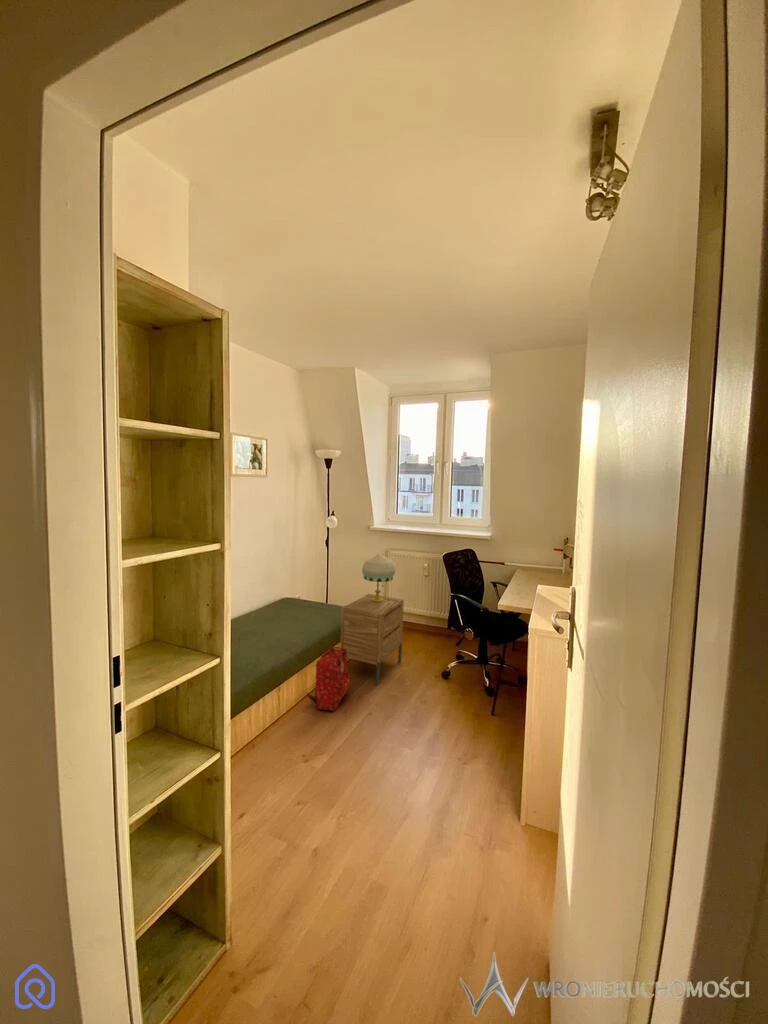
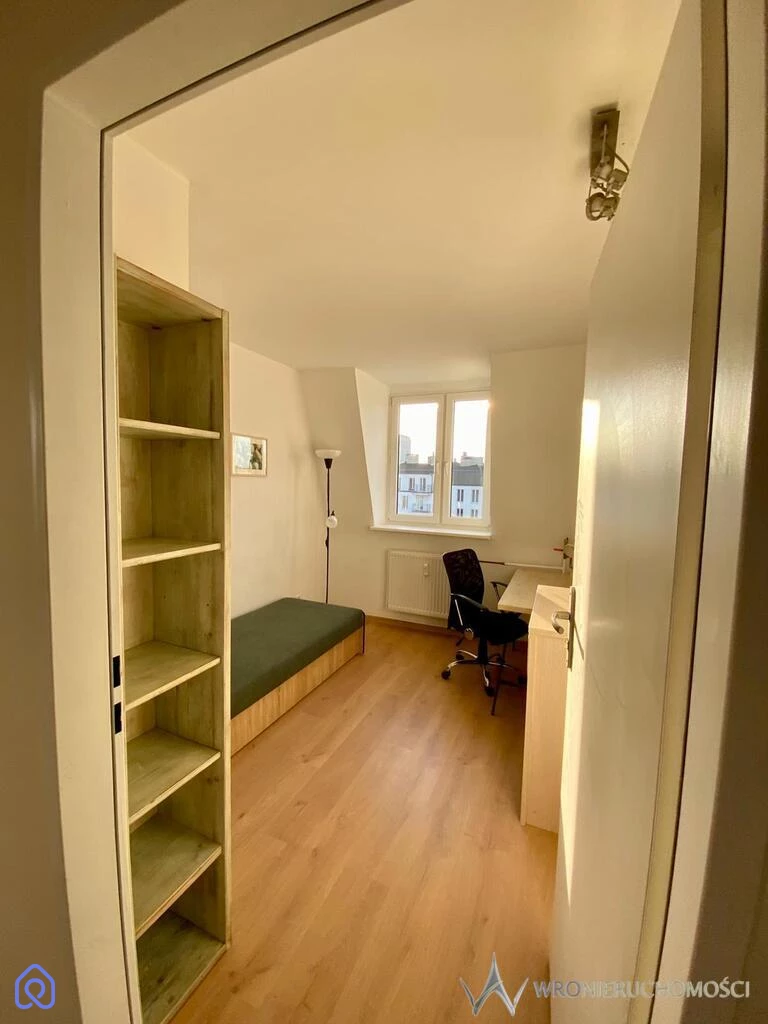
- nightstand (372, 635)
- backpack (327, 674)
- table lamp (378, 576)
